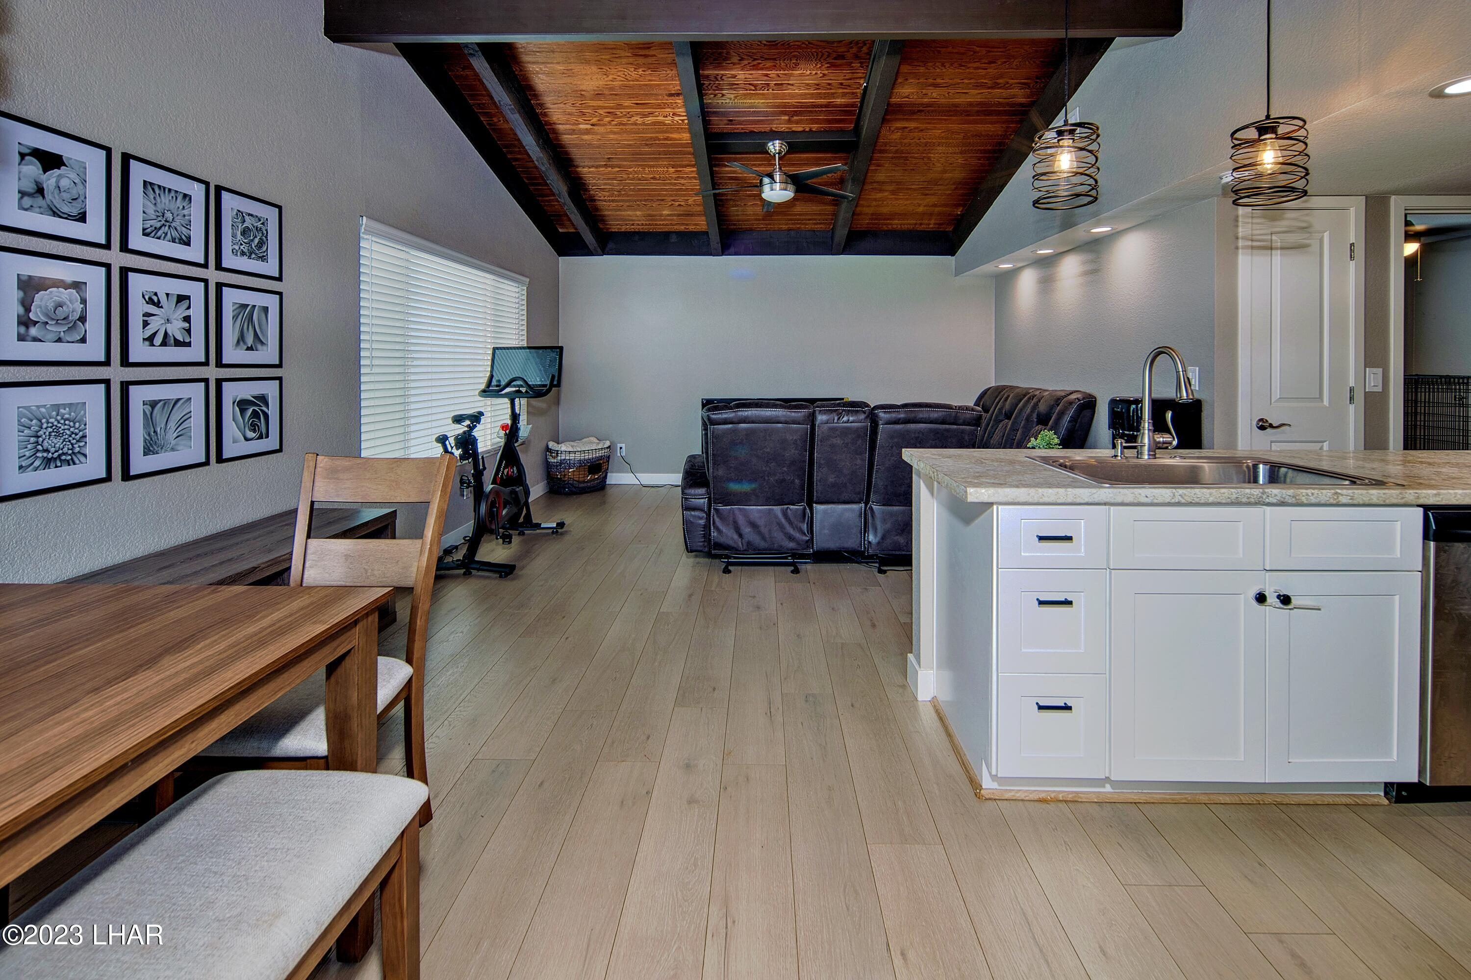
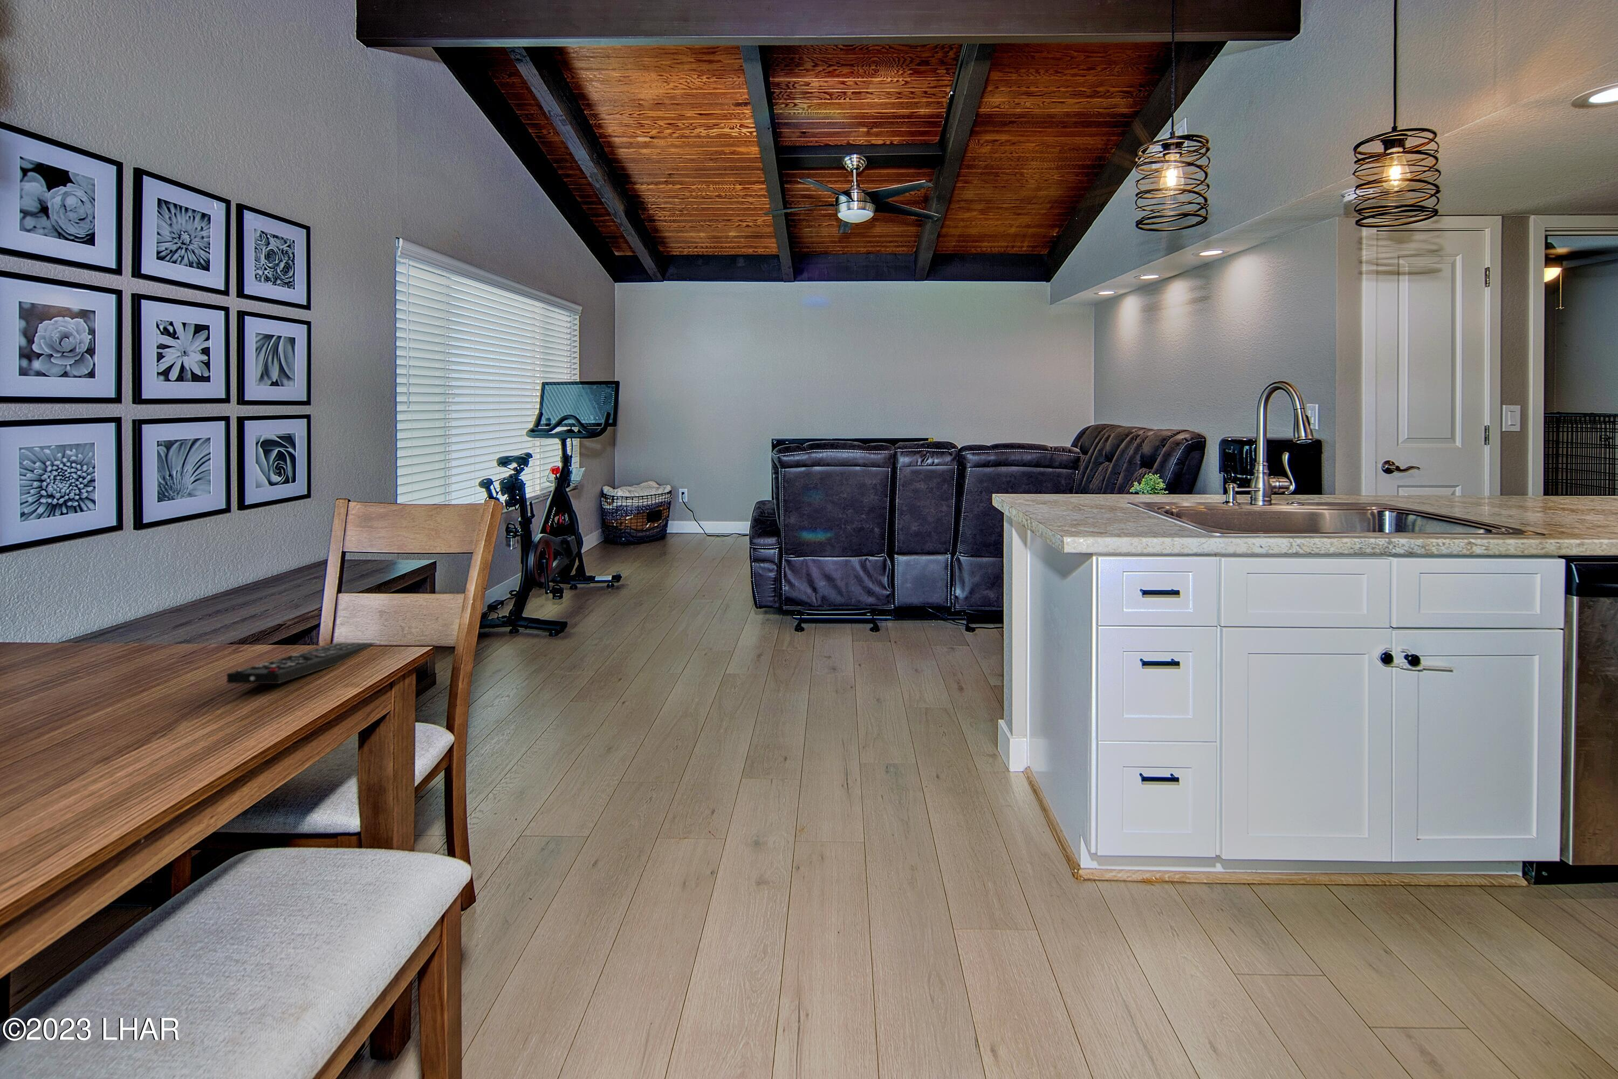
+ remote control (309, 660)
